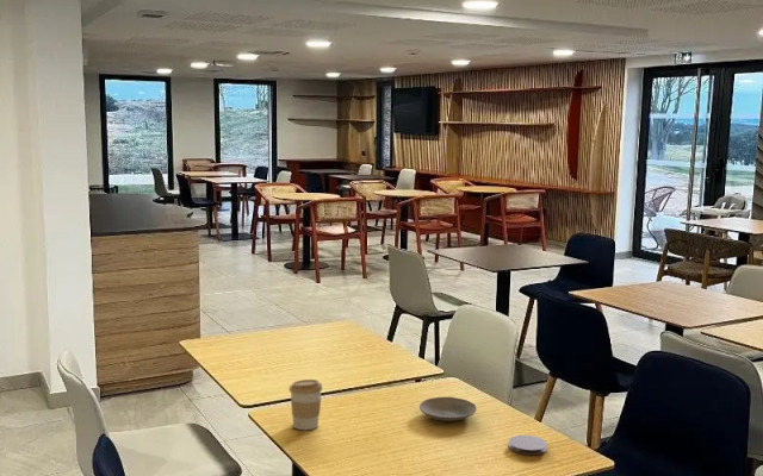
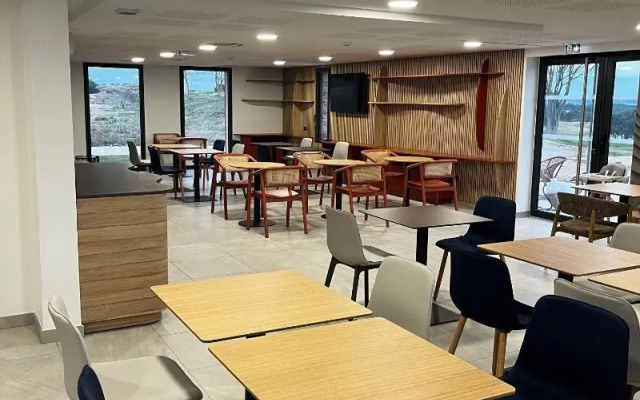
- coaster (527, 444)
- coffee cup (305, 402)
- plate (447, 411)
